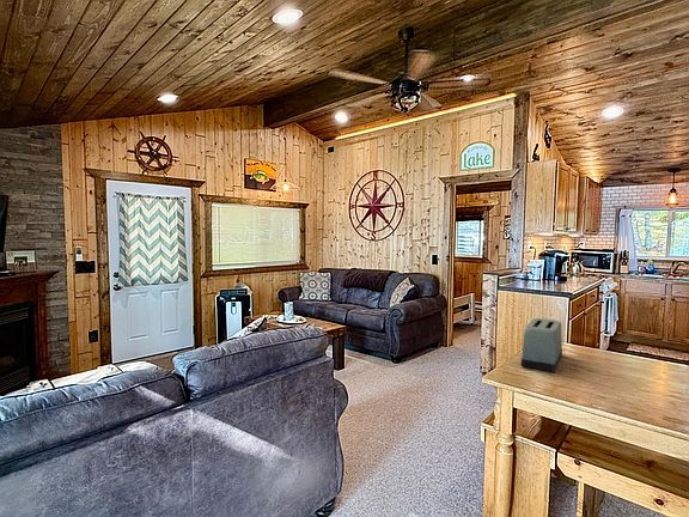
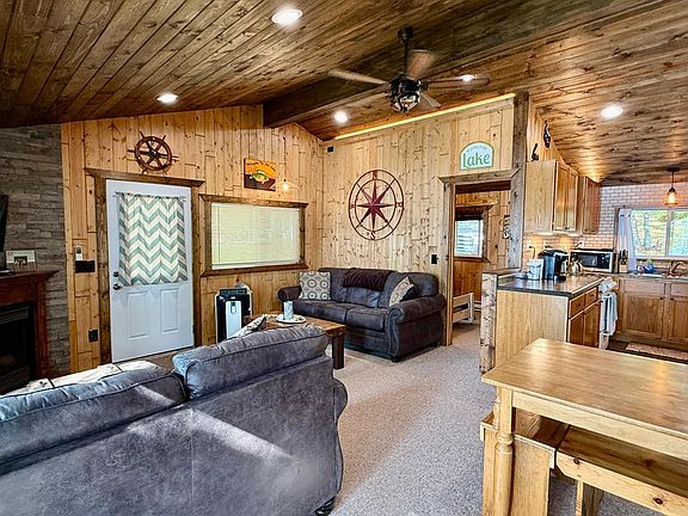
- toaster (543, 341)
